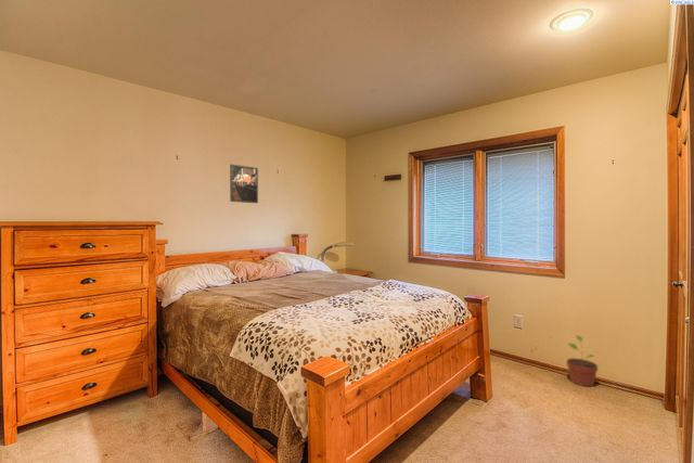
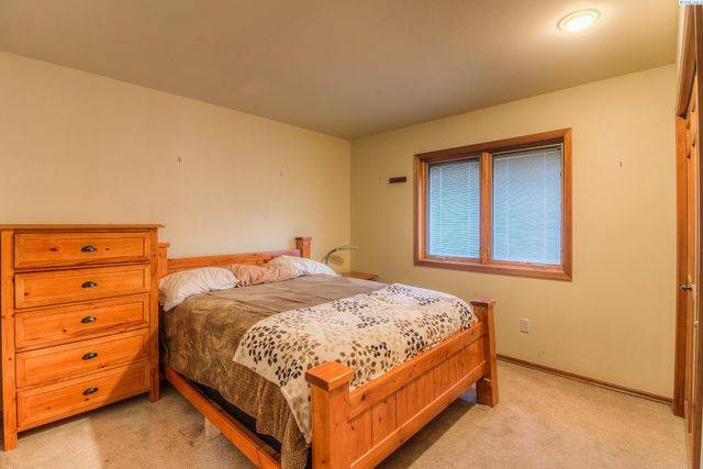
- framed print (244, 184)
- potted plant (581, 360)
